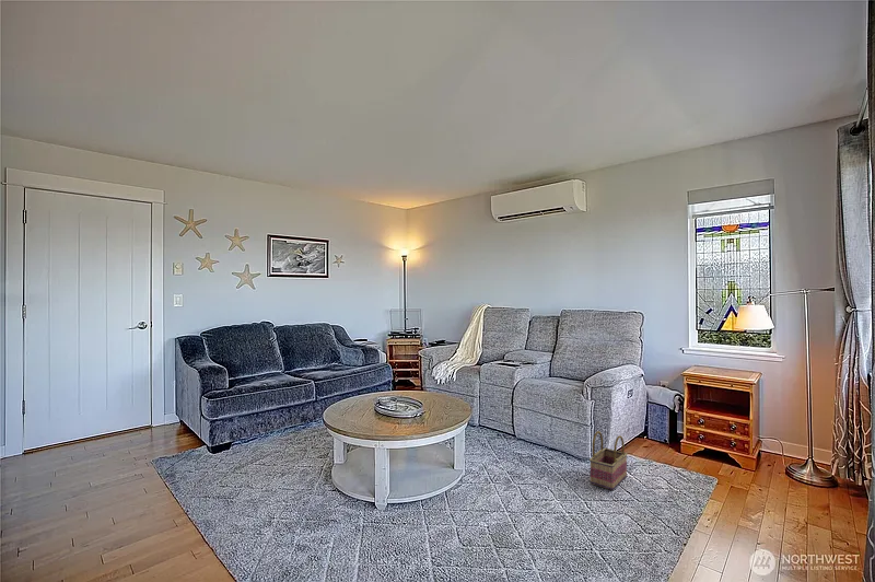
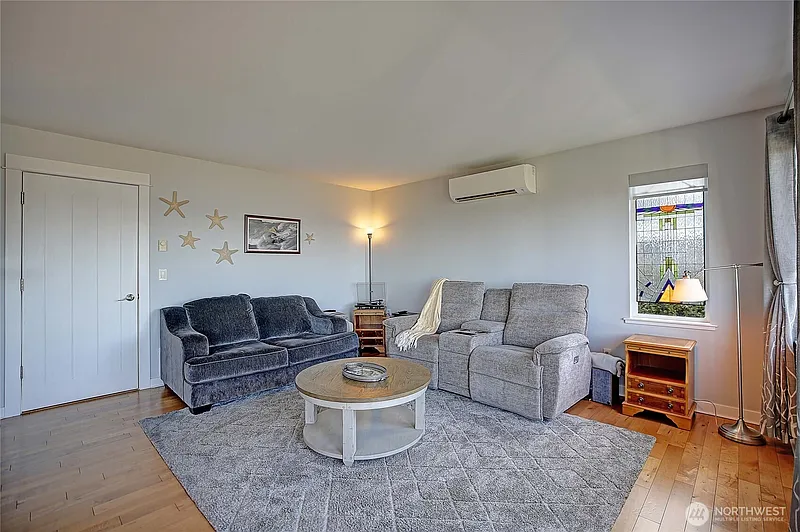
- basket (608, 456)
